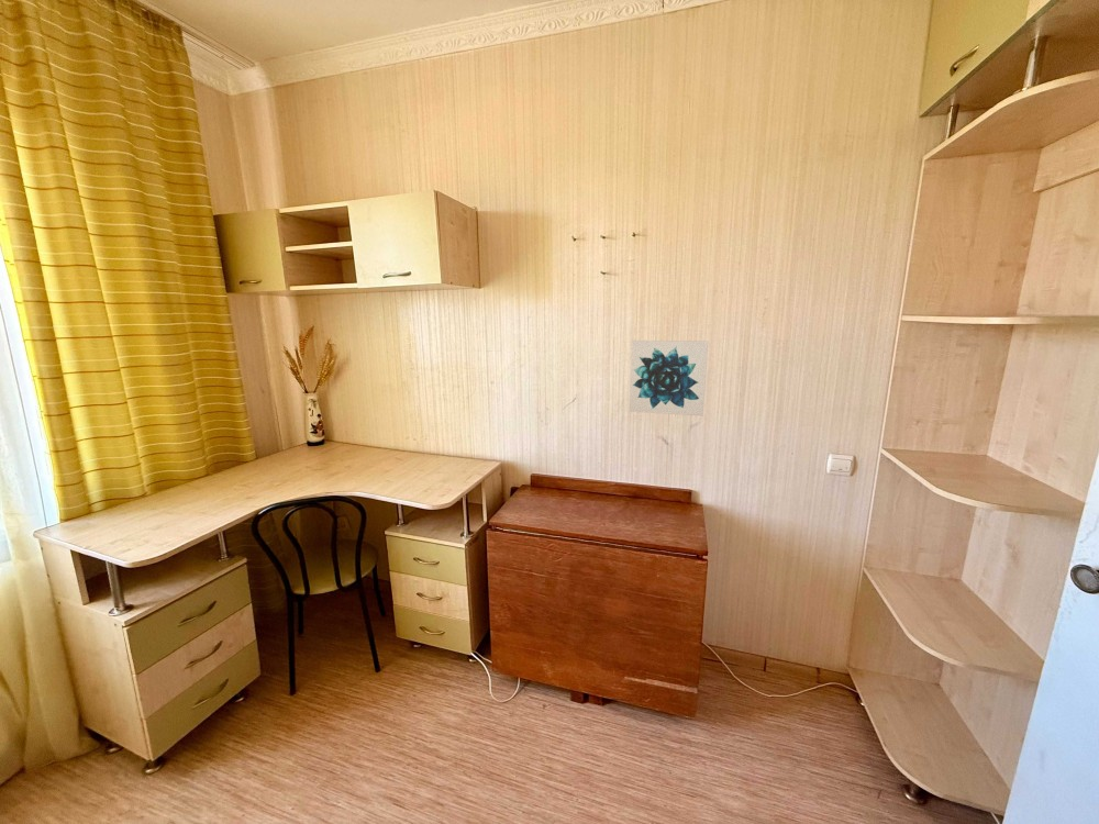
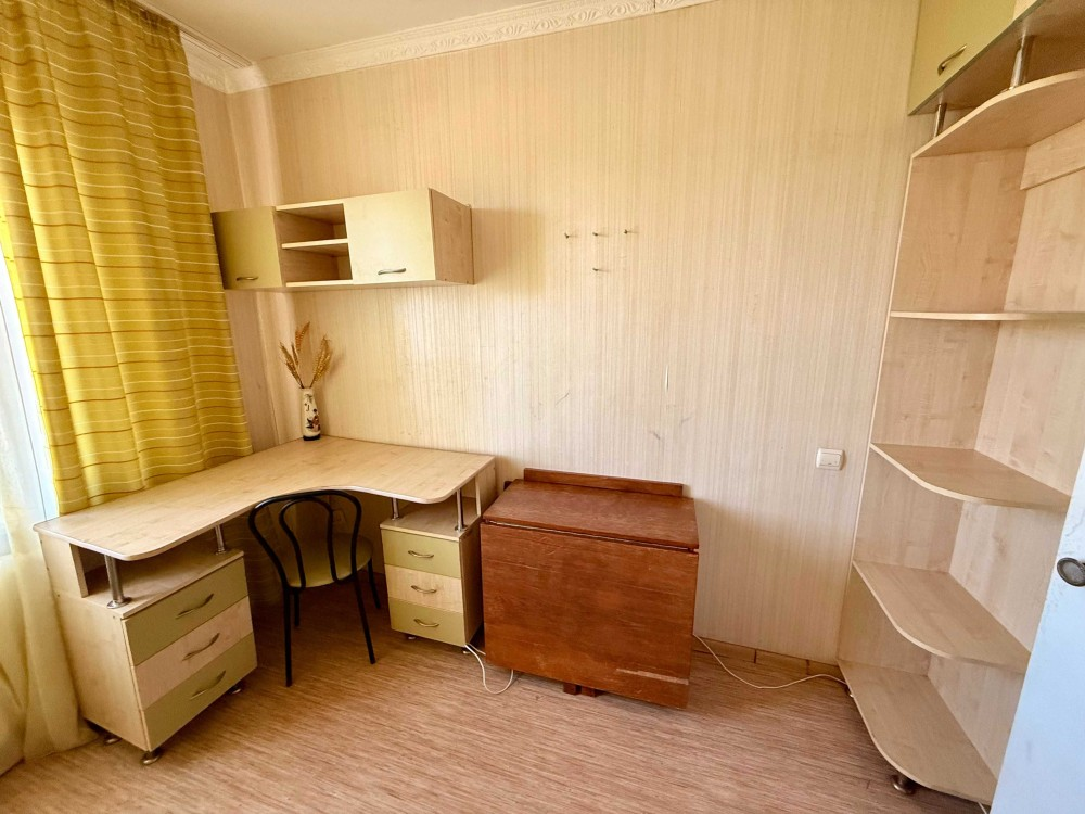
- wall art (667, 377)
